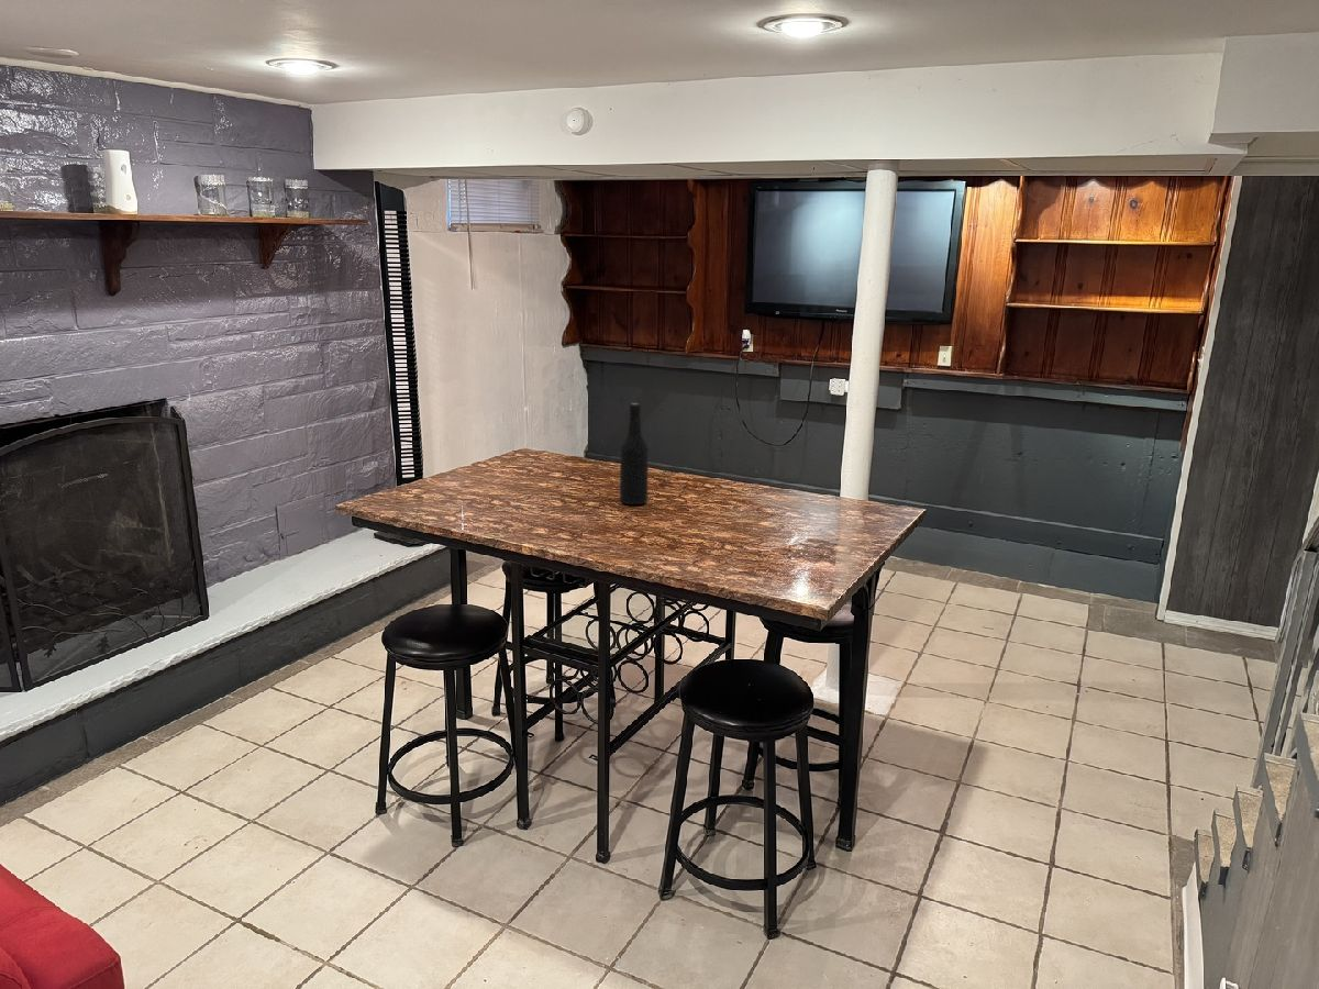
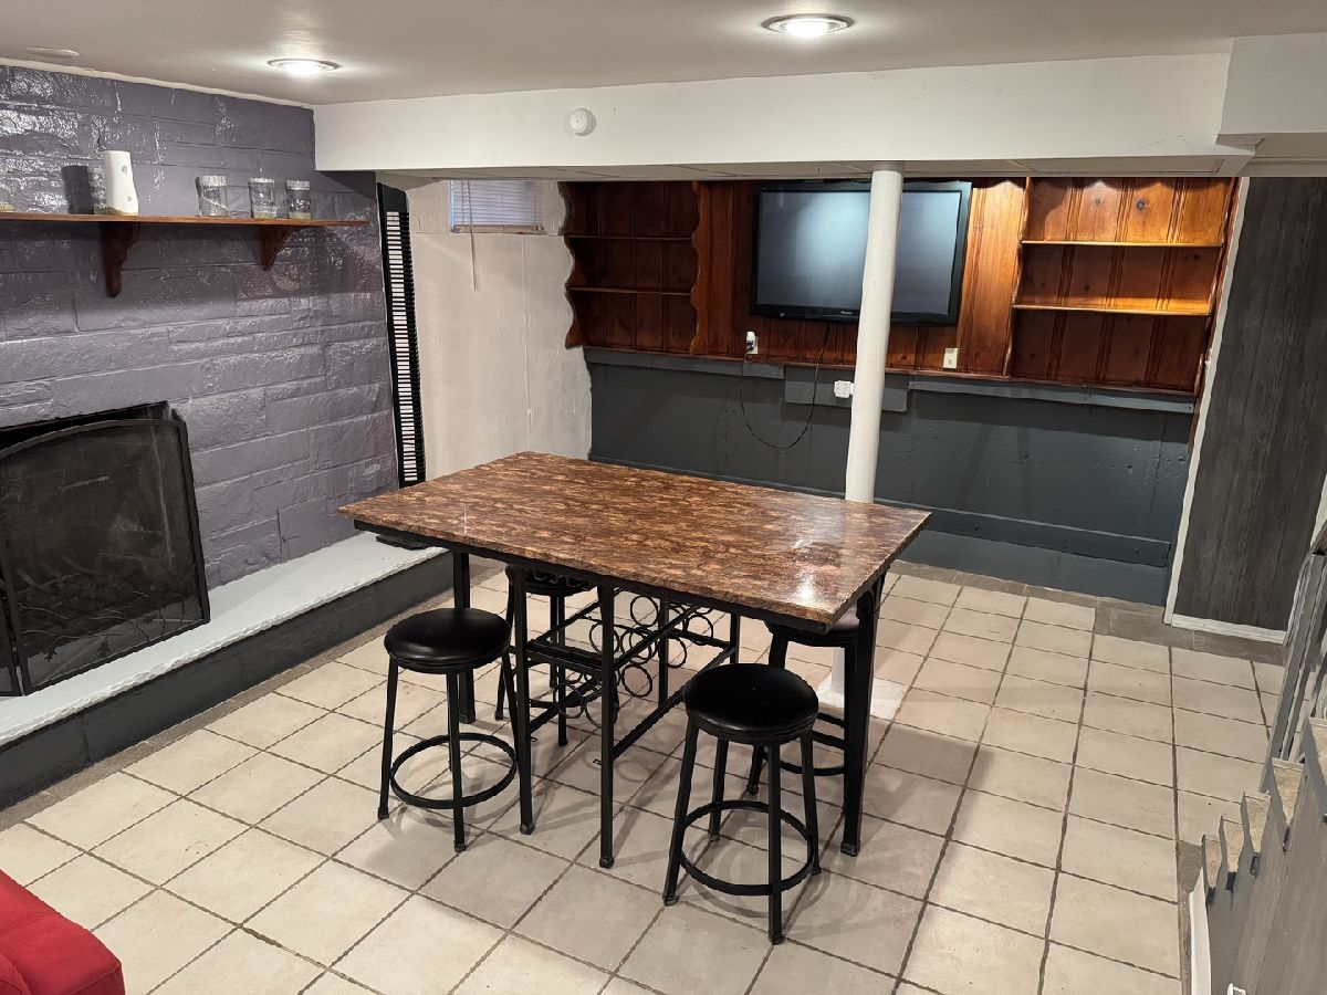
- bottle (634, 453)
